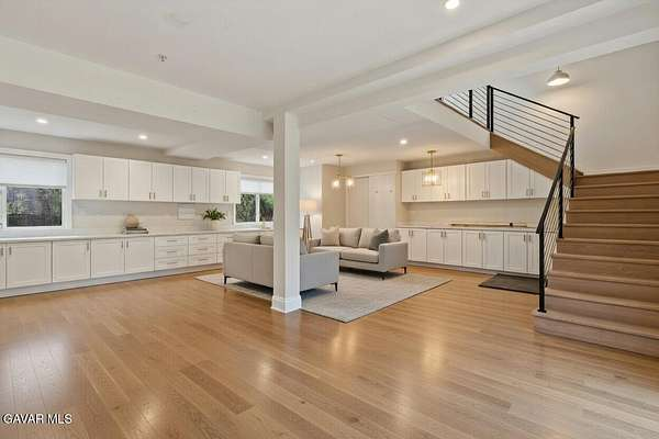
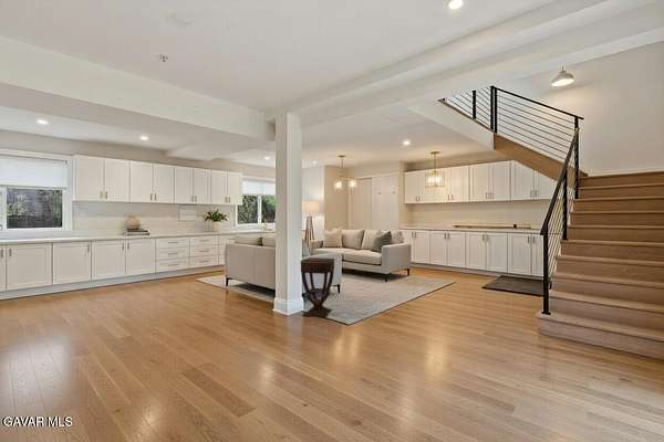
+ side table (318, 288)
